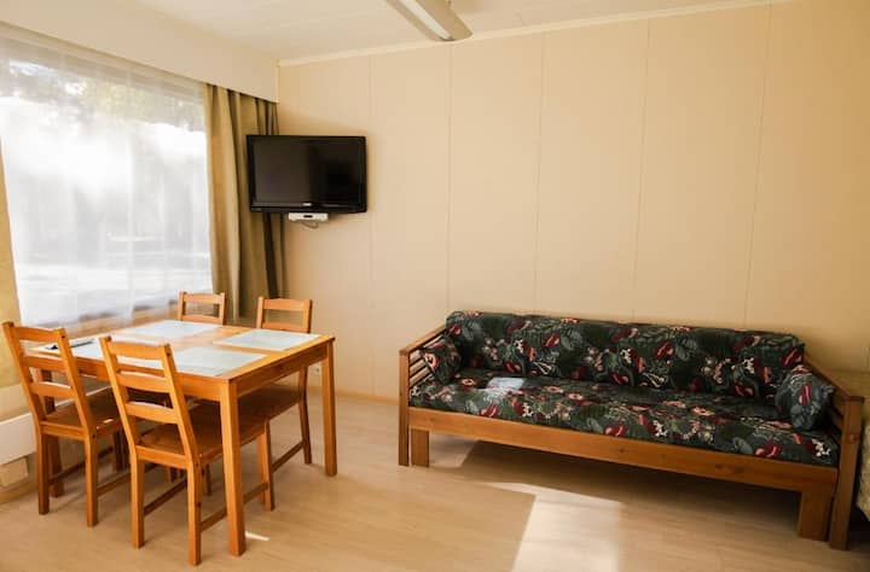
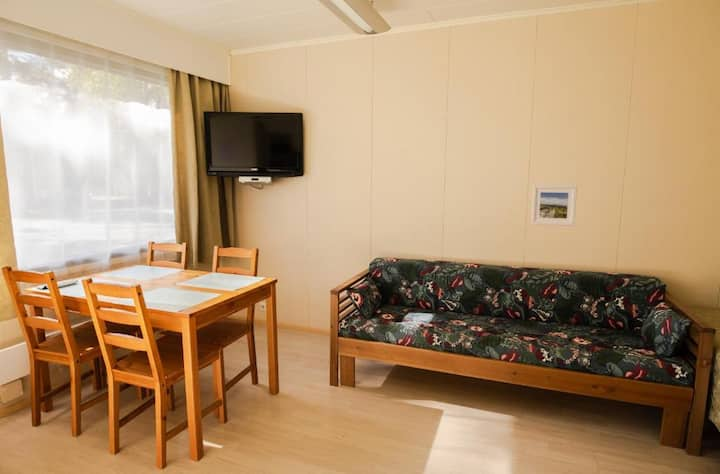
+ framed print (553, 205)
